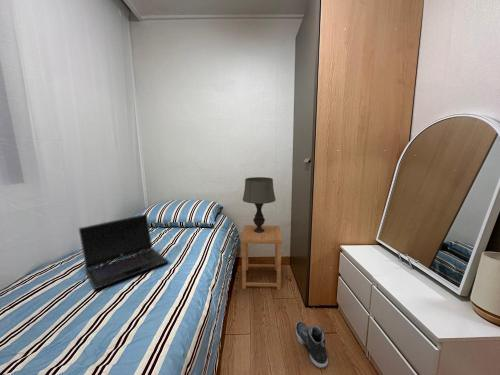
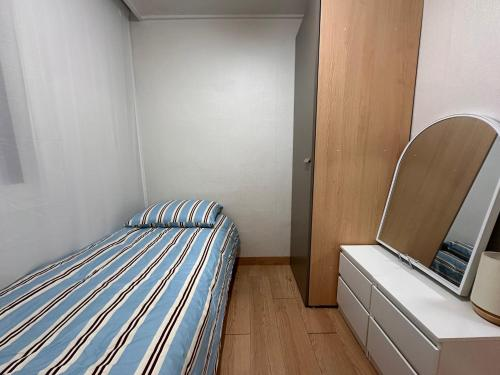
- laptop computer (125, 246)
- sneaker (311, 334)
- side table (261, 264)
- table lamp (259, 205)
